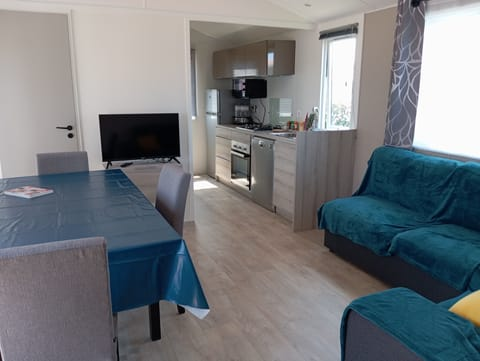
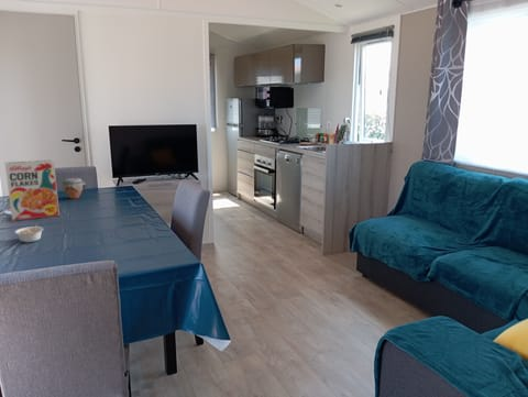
+ cereal box (32, 189)
+ jar (73, 188)
+ legume (29, 233)
